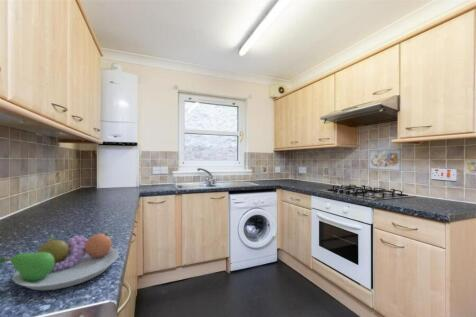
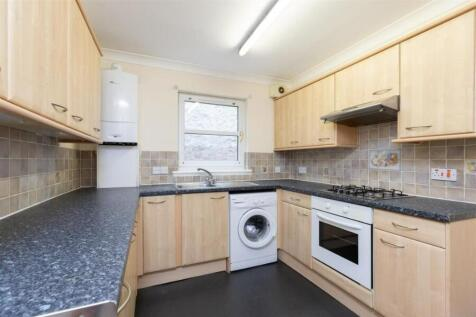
- fruit bowl (67, 254)
